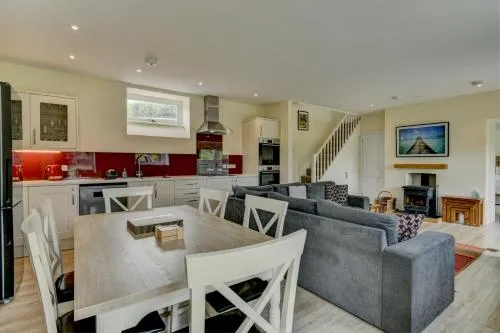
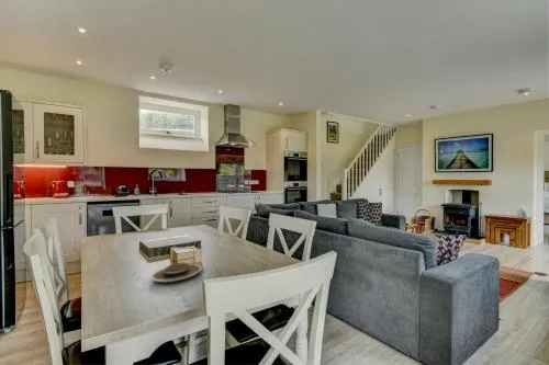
+ plate (177, 270)
